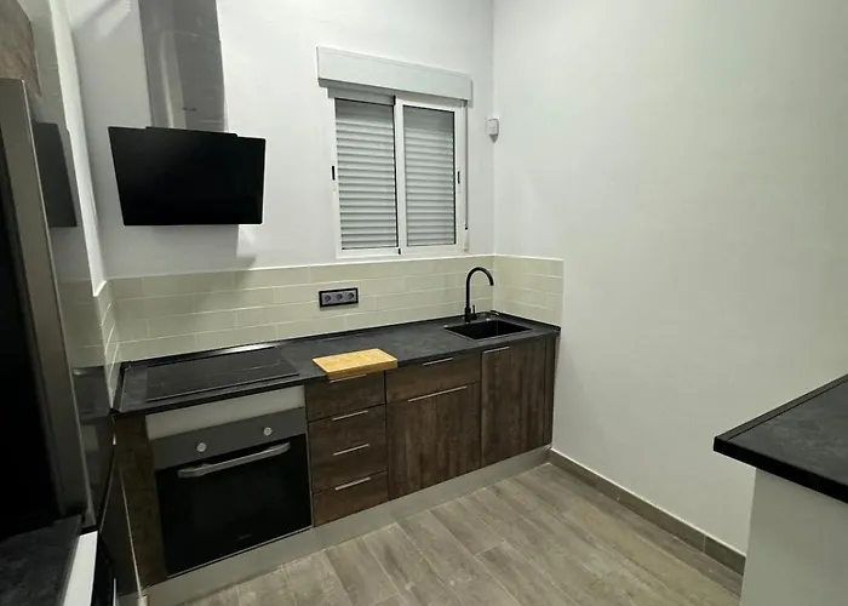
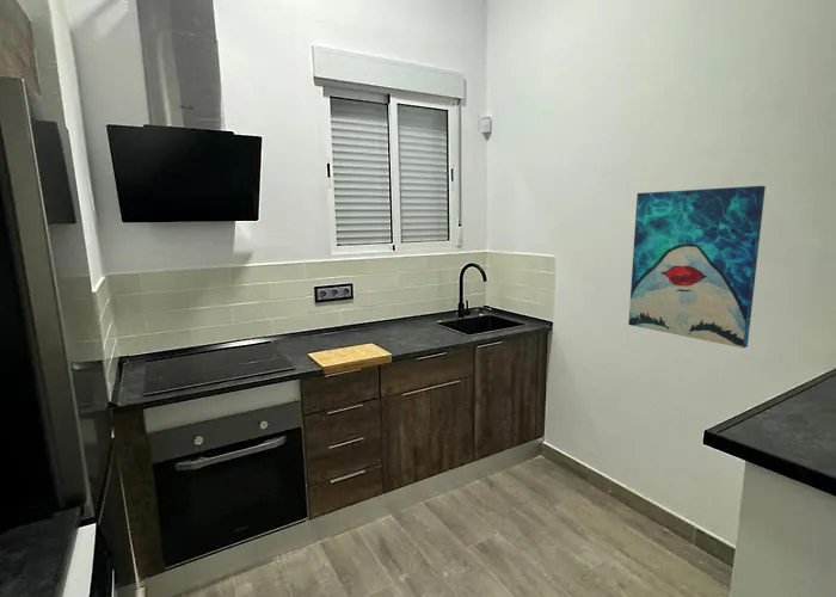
+ wall art (688, 264)
